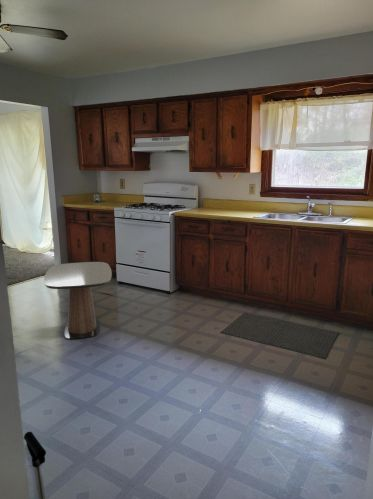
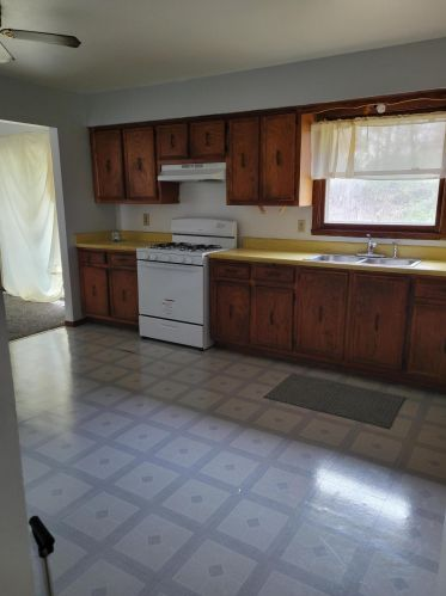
- side table (80, 300)
